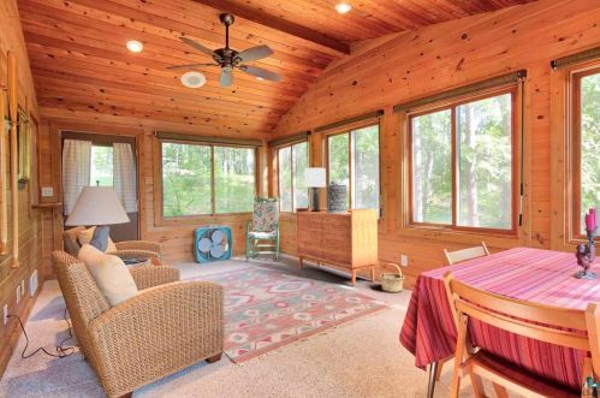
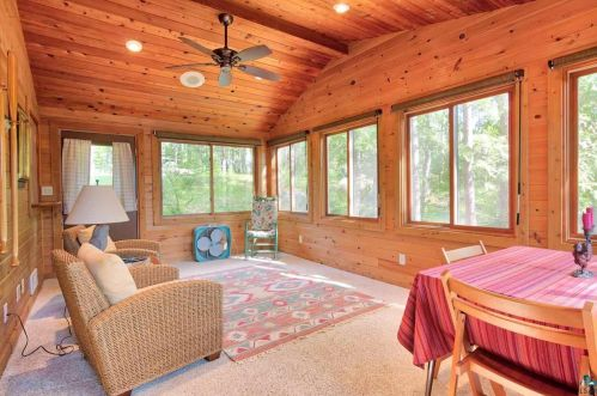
- incense holder (337, 195)
- sideboard (333, 242)
- lamp (315, 189)
- basket (391, 277)
